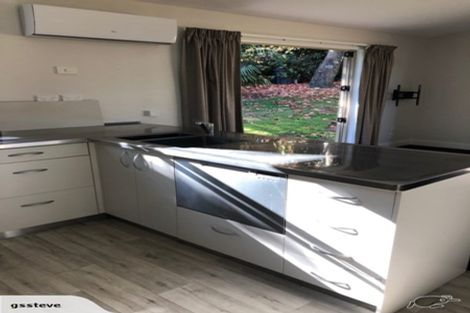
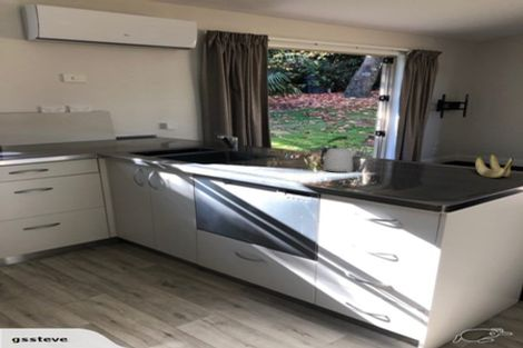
+ kettle (339, 152)
+ banana (494, 163)
